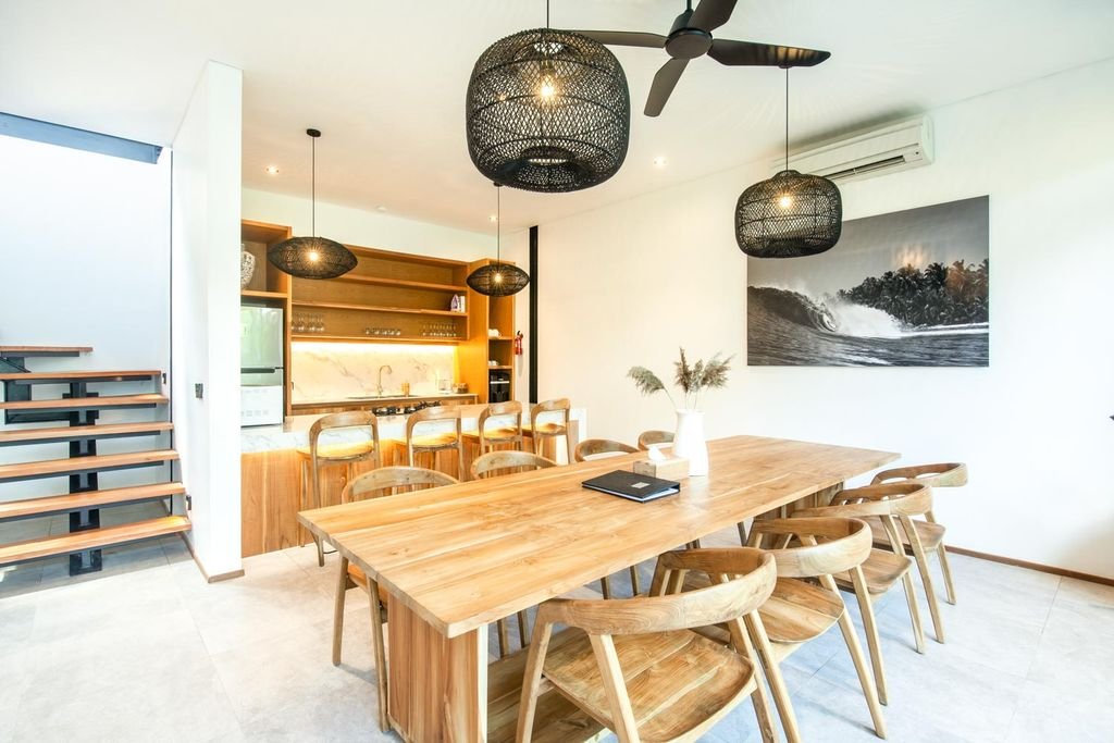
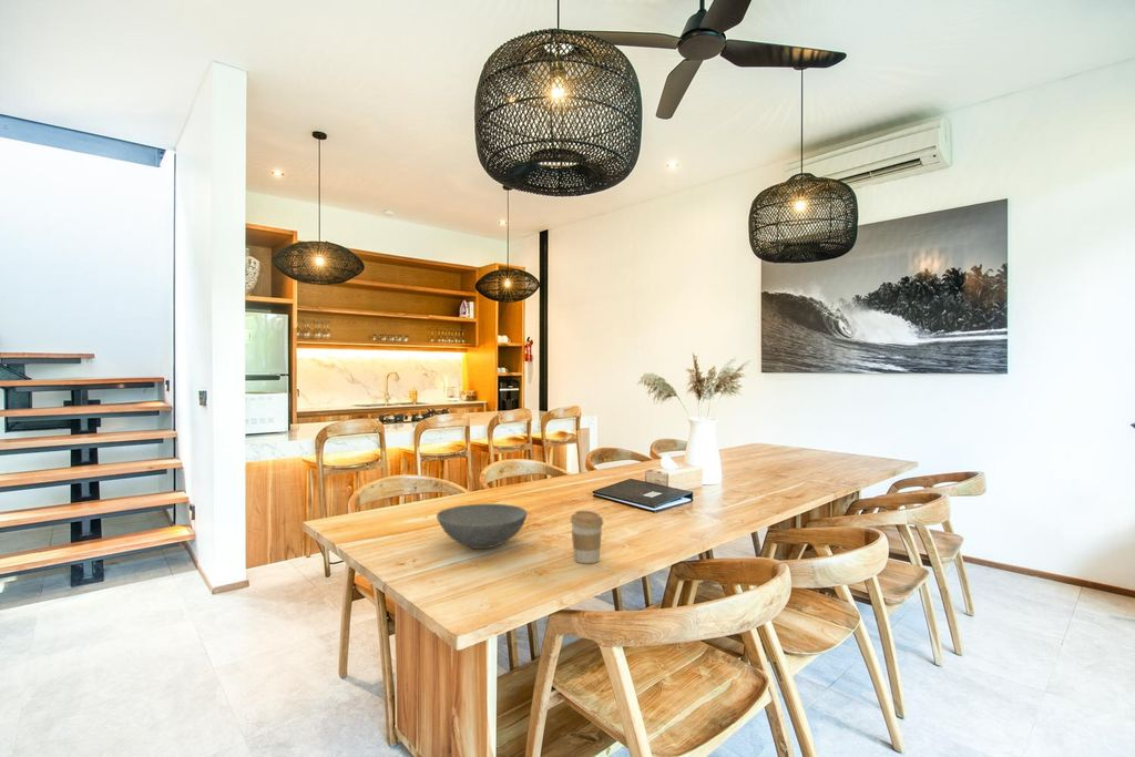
+ coffee cup (586, 535)
+ bowl (482, 528)
